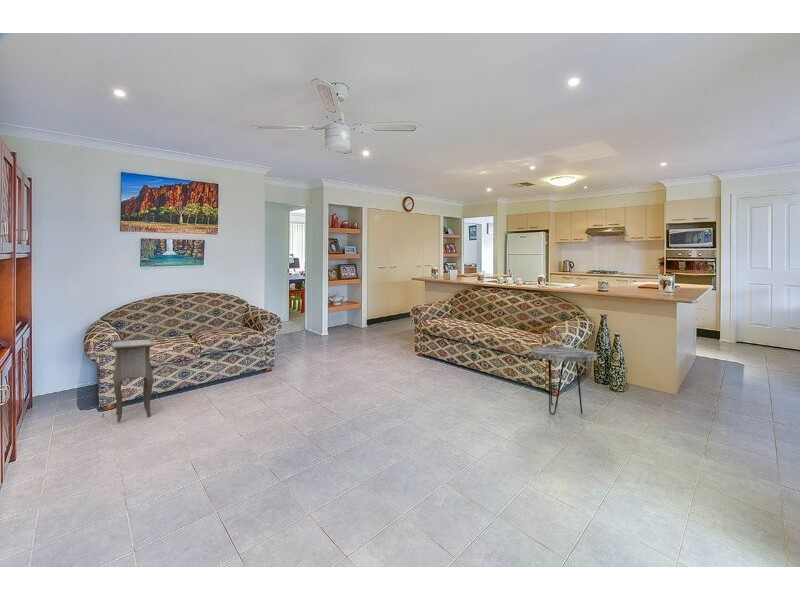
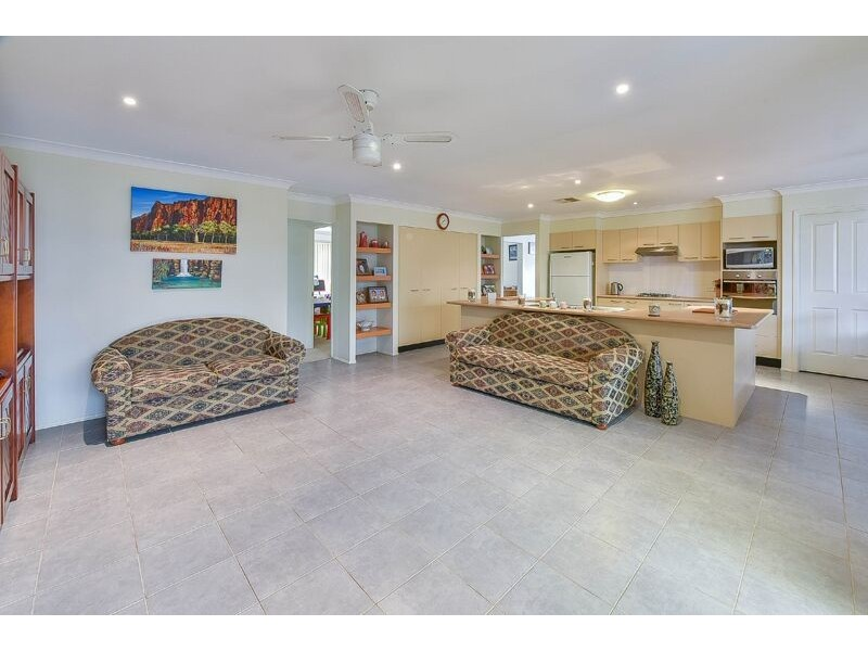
- side table (132, 377)
- side table (560, 381)
